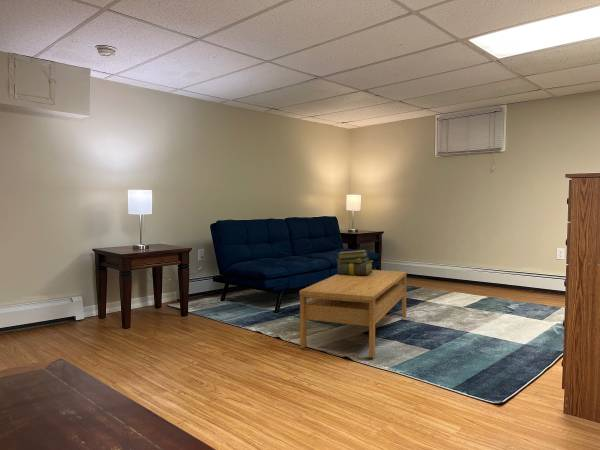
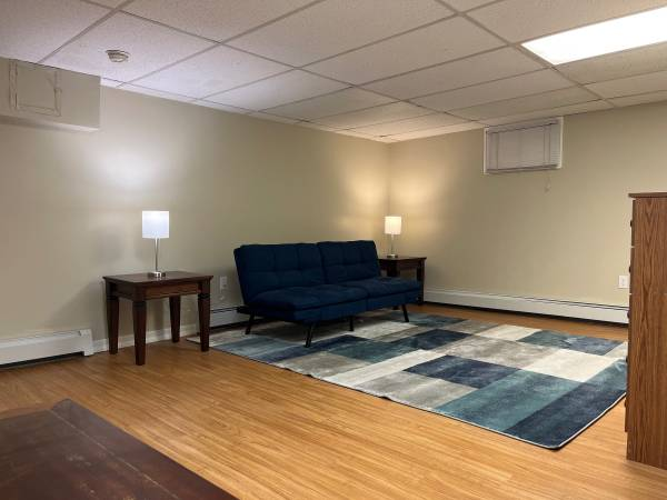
- coffee table (359, 305)
- stack of books (353, 262)
